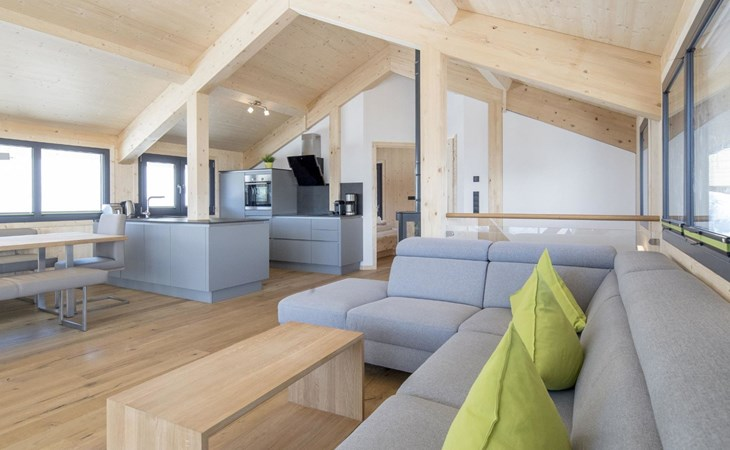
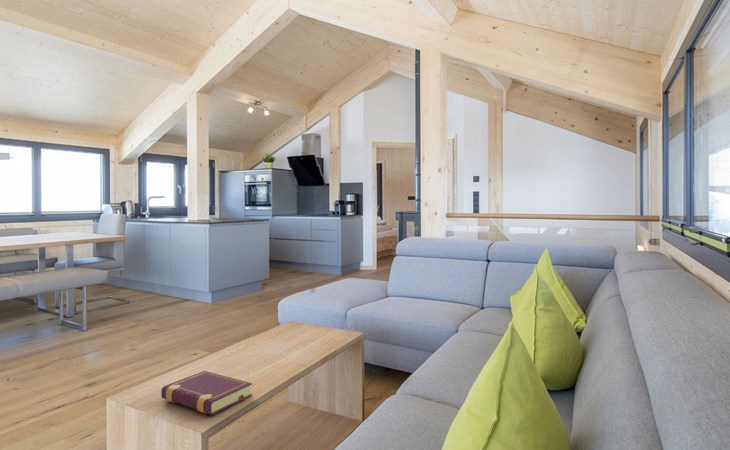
+ book (207, 391)
